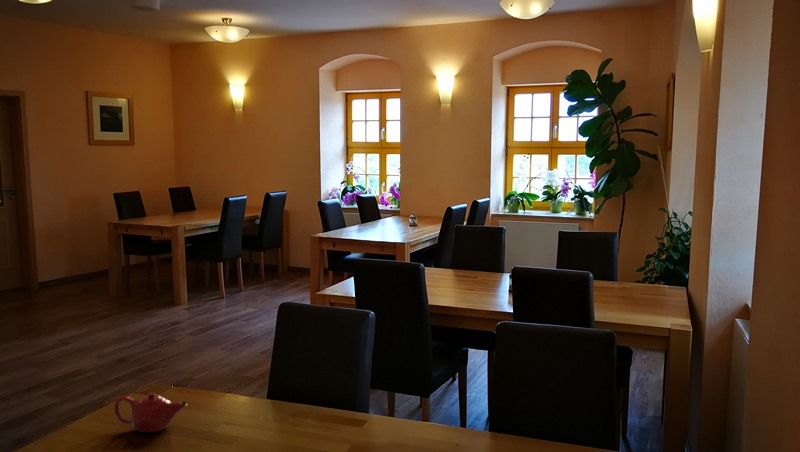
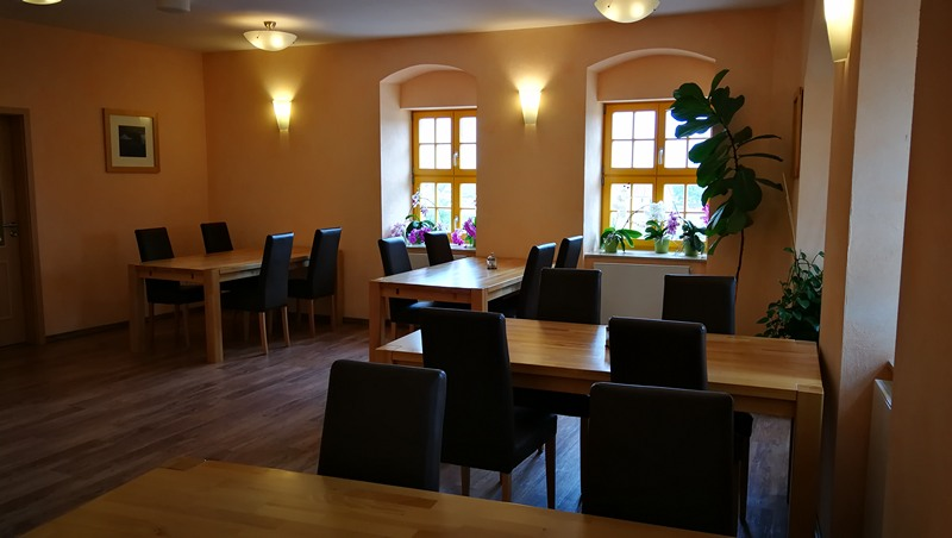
- teapot (150, 410)
